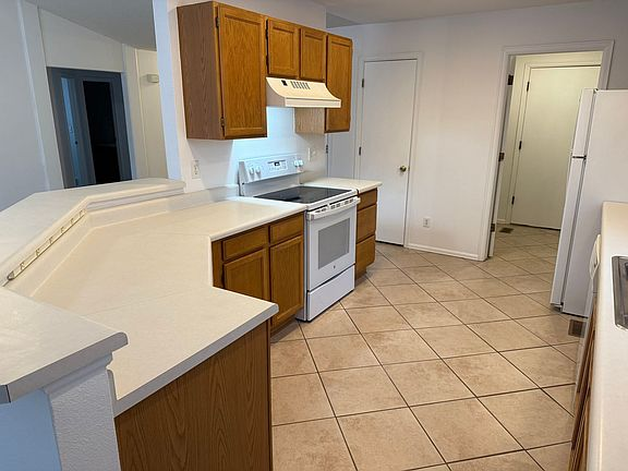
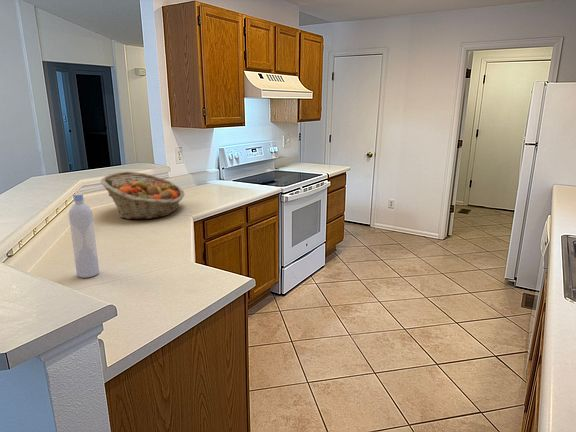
+ fruit basket (144, 193)
+ bottle (83, 235)
